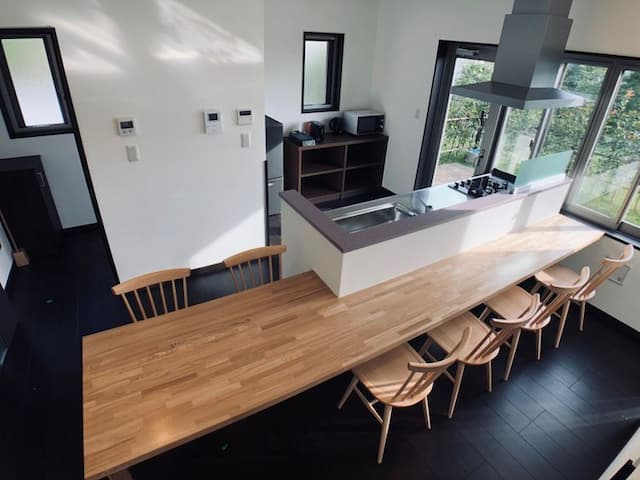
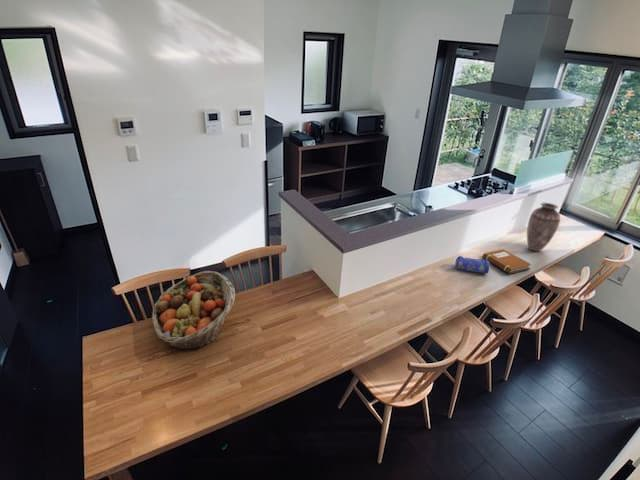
+ vase (541, 227)
+ pencil case (472, 264)
+ notebook (505, 260)
+ fruit basket (194, 309)
